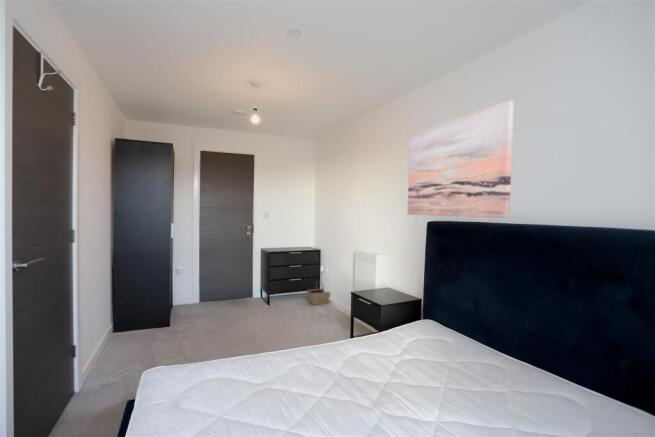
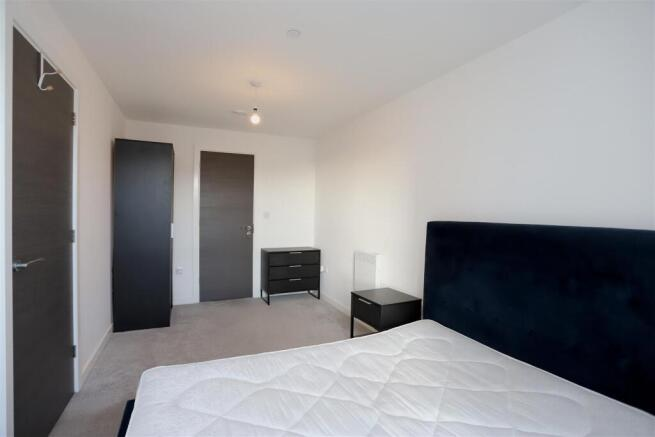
- basket (319, 292)
- wall art (451, 168)
